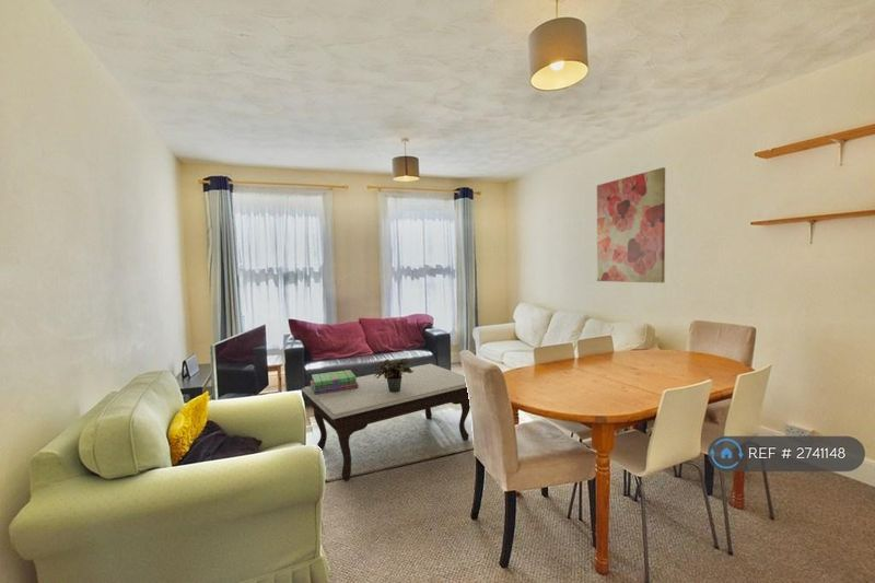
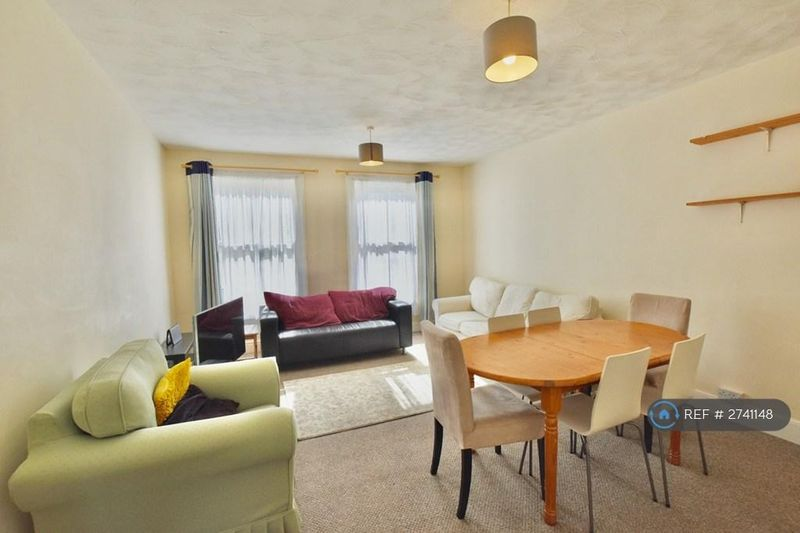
- coffee table (393, 413)
- stack of books (334, 381)
- wall art (628, 230)
- potted plant (393, 375)
